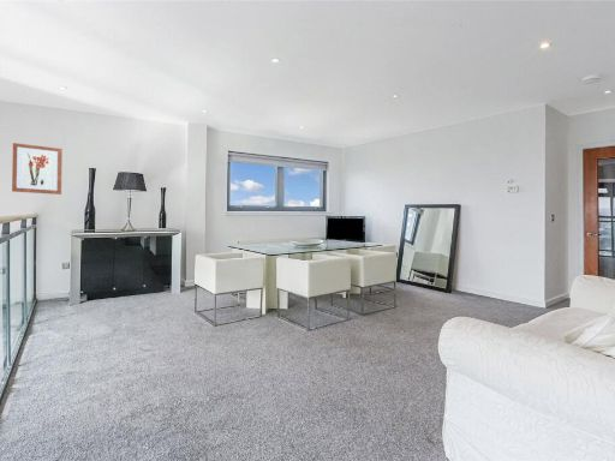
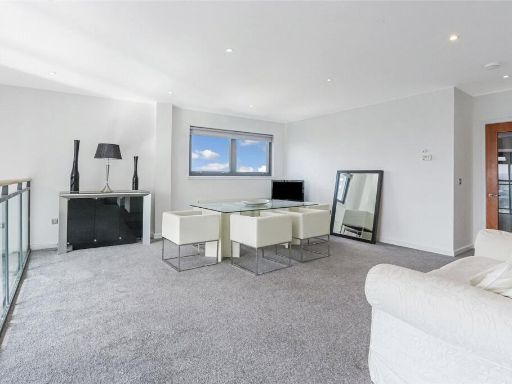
- wall art (37, 169)
